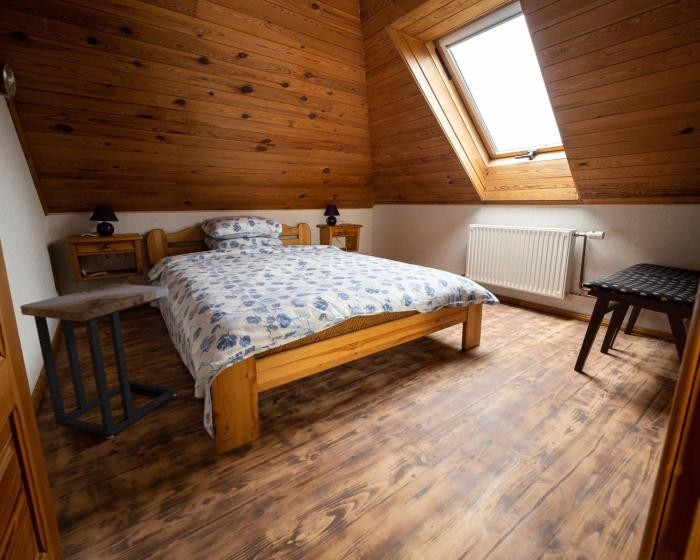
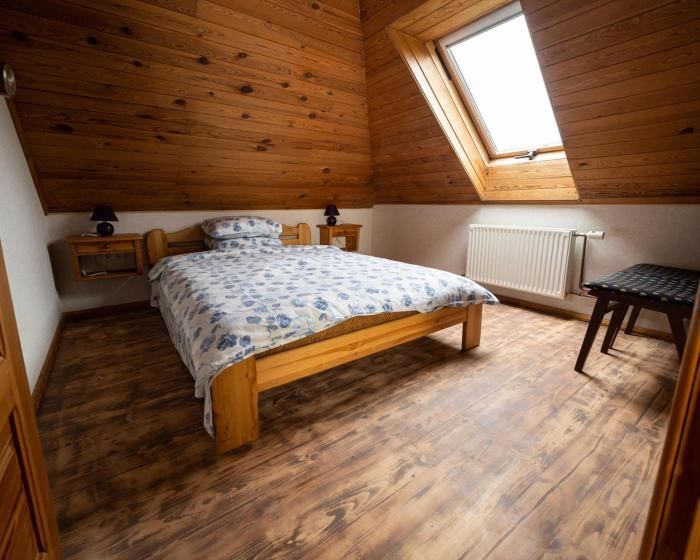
- side table (114, 354)
